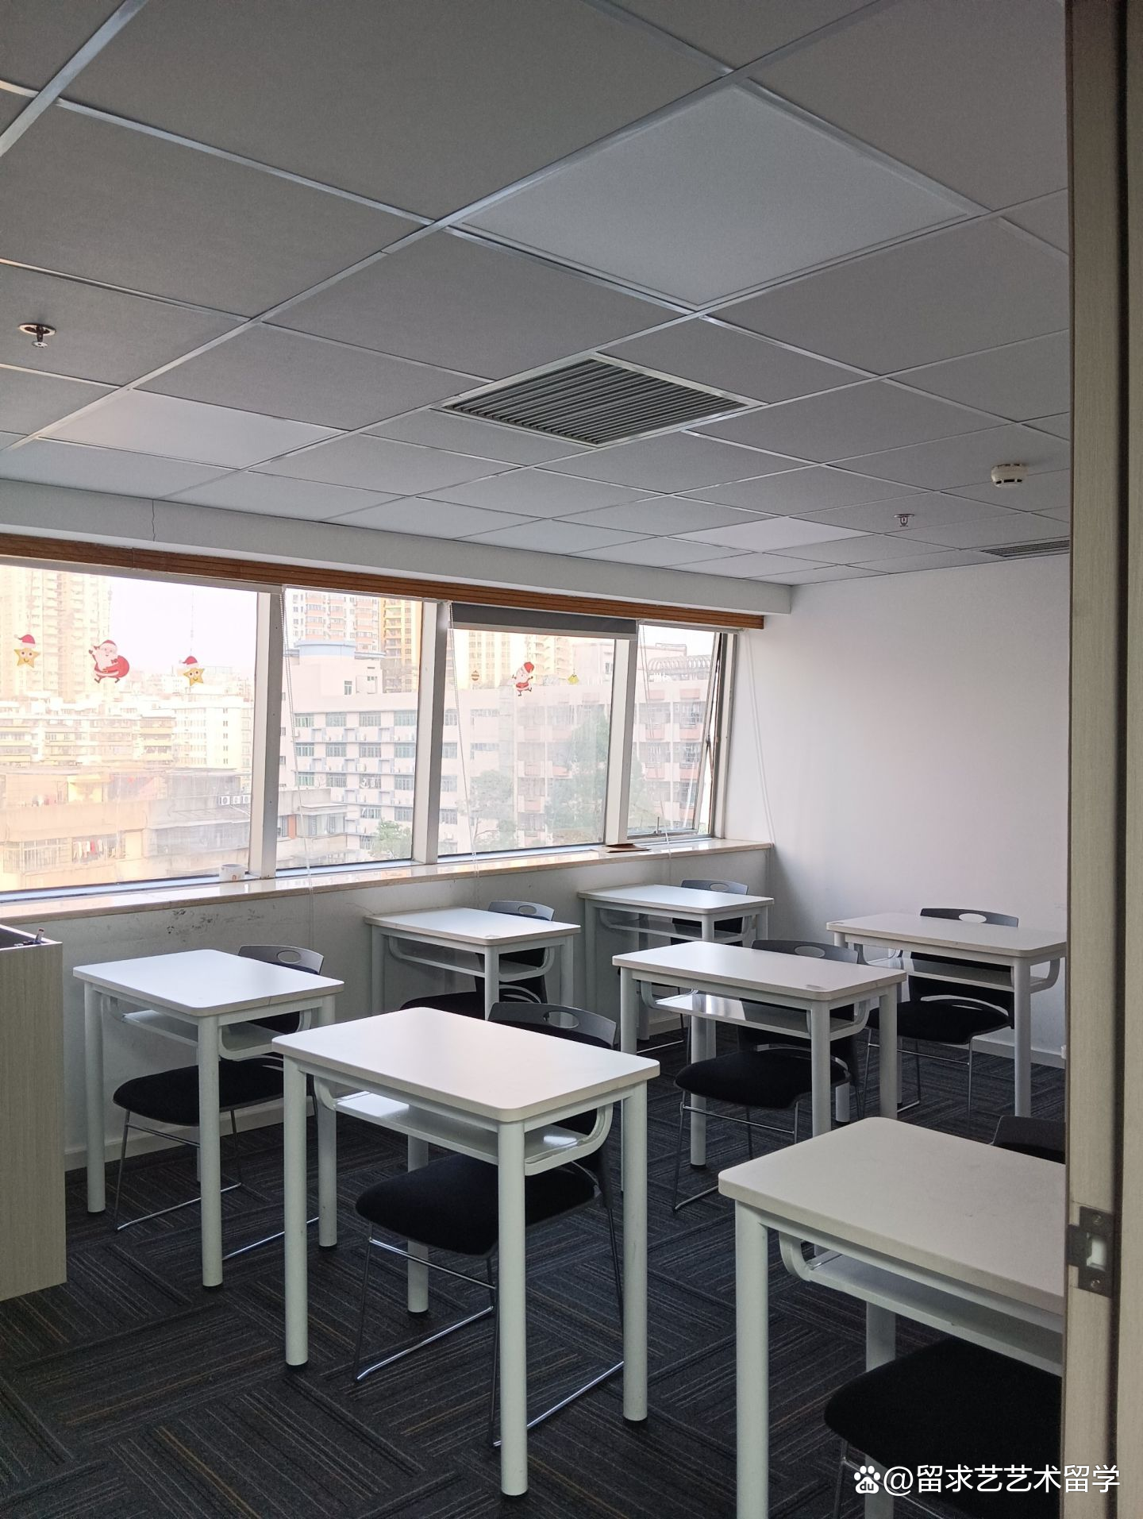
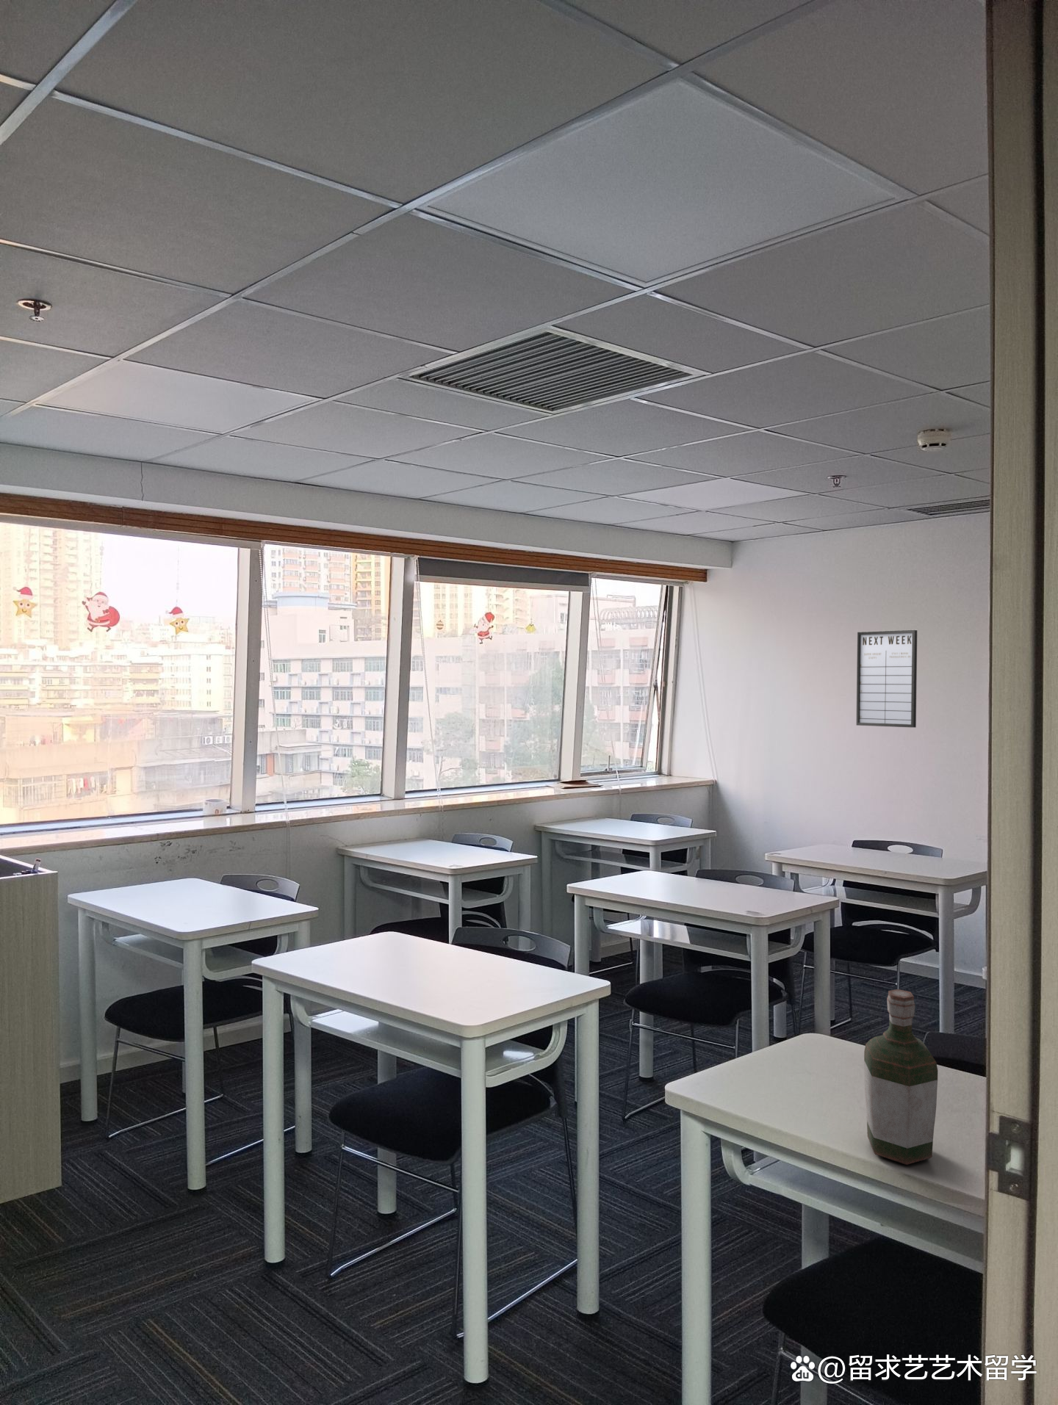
+ bottle (899, 1072)
+ writing board (886, 679)
